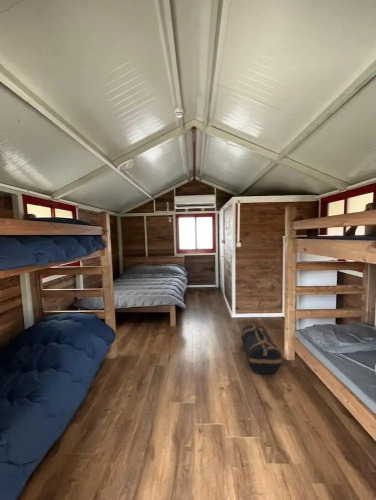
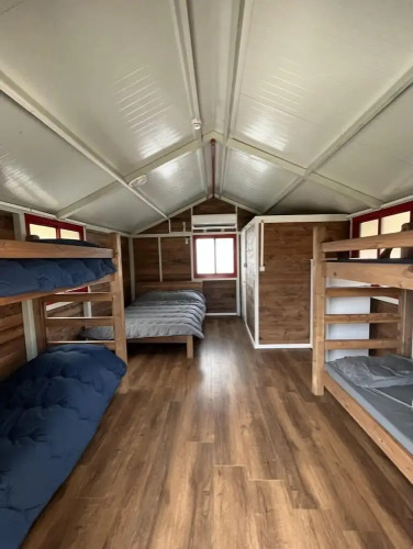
- duffel bag (261, 345)
